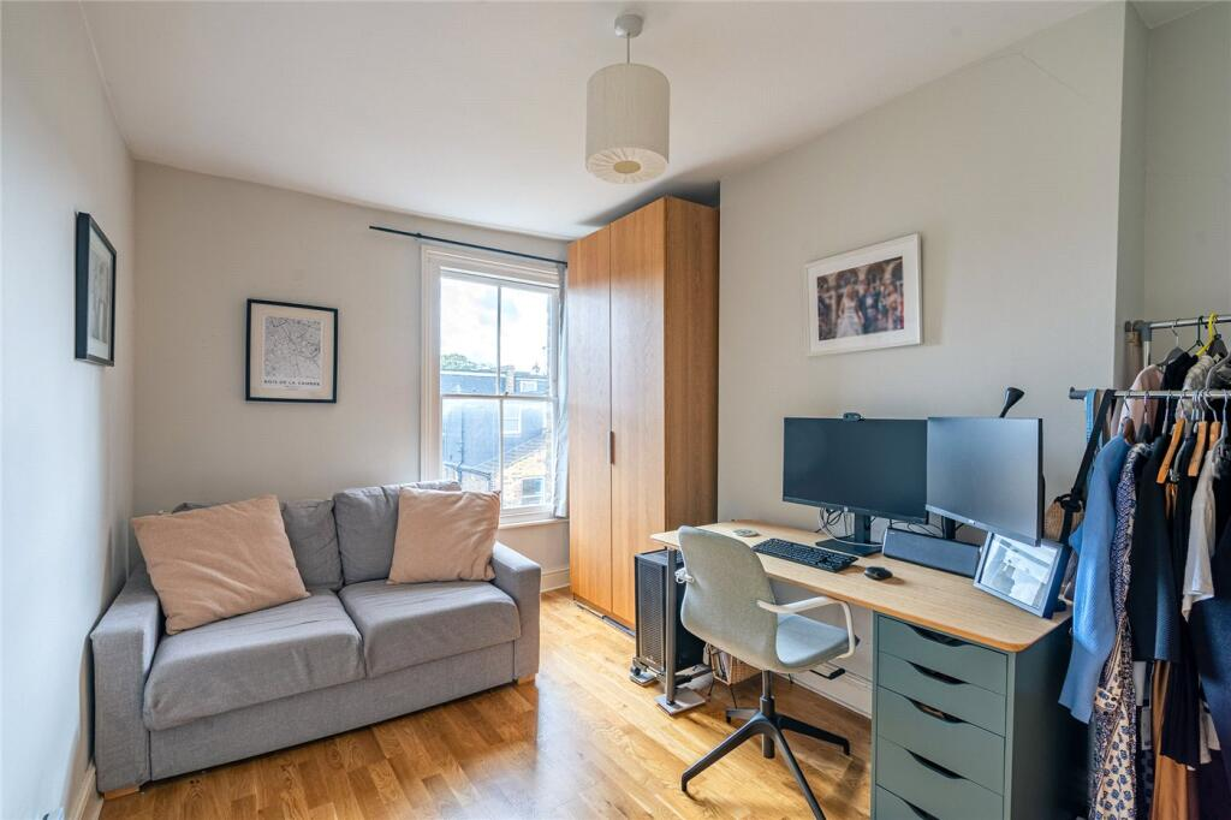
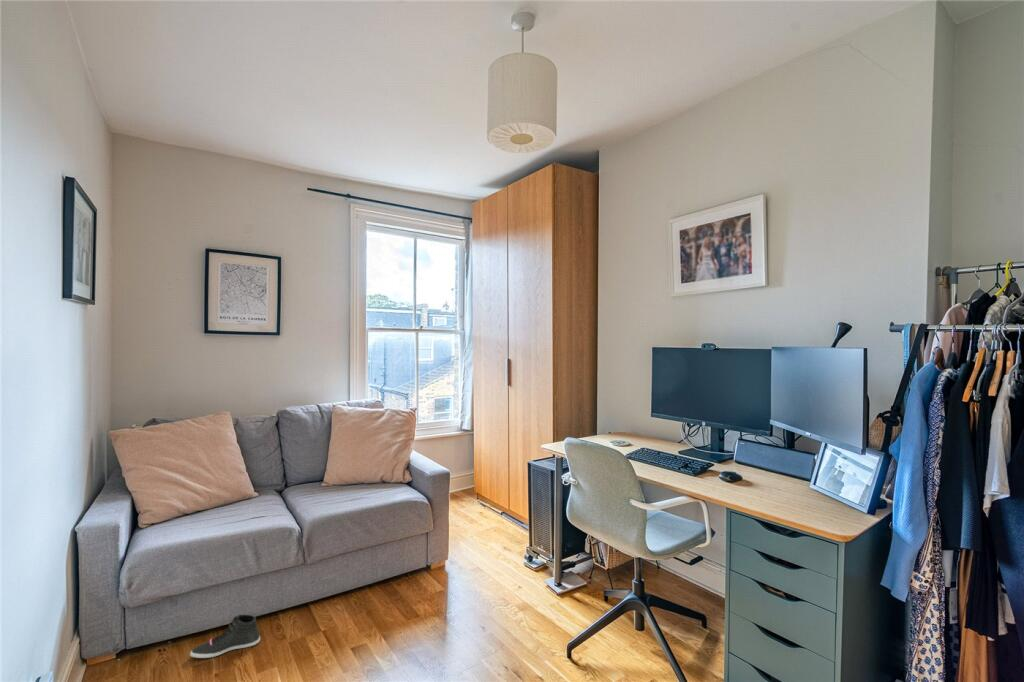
+ sneaker (226, 633)
